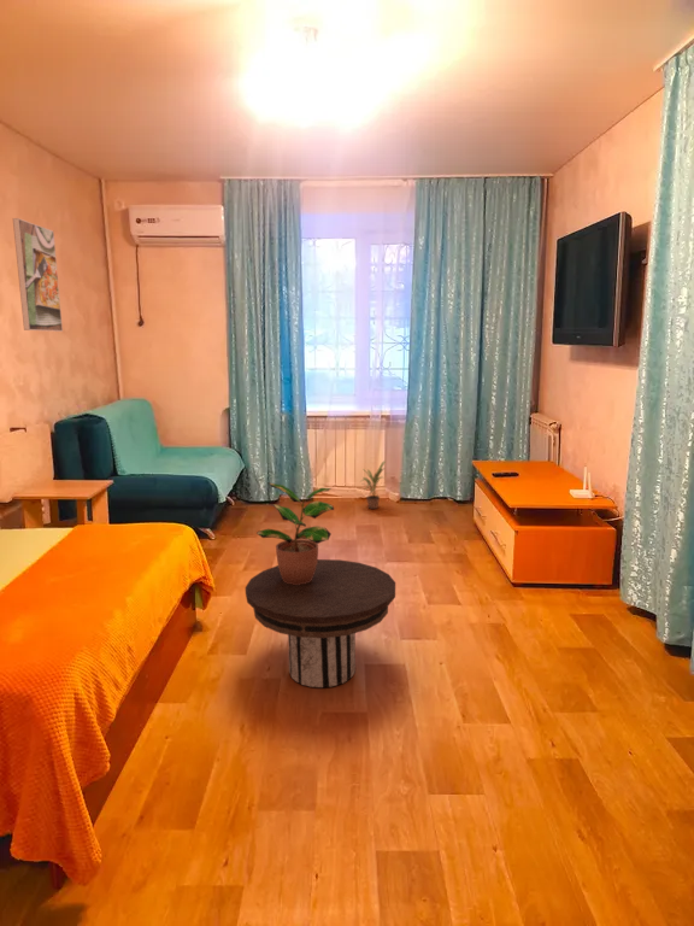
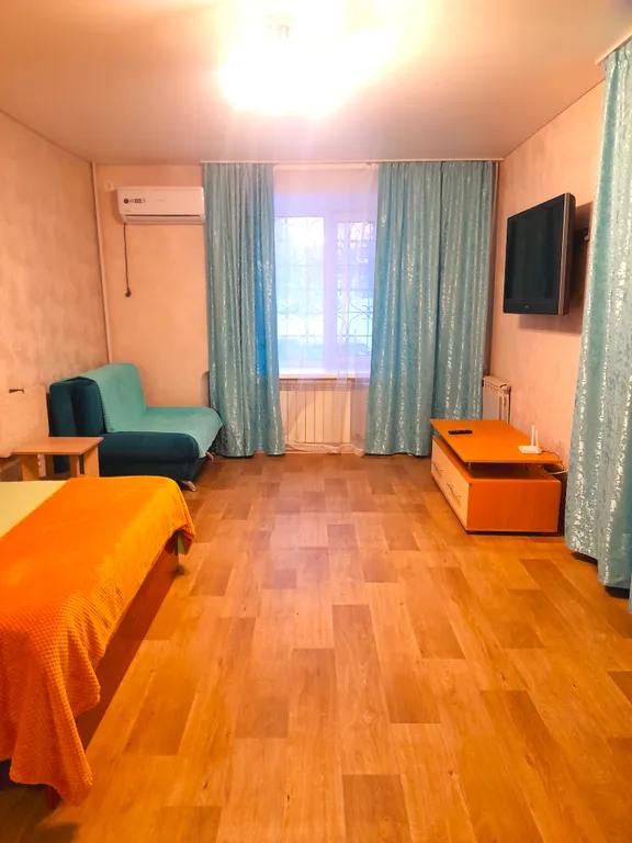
- potted plant (375, 486)
- potted plant (301, 531)
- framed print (39, 279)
- side table (320, 627)
